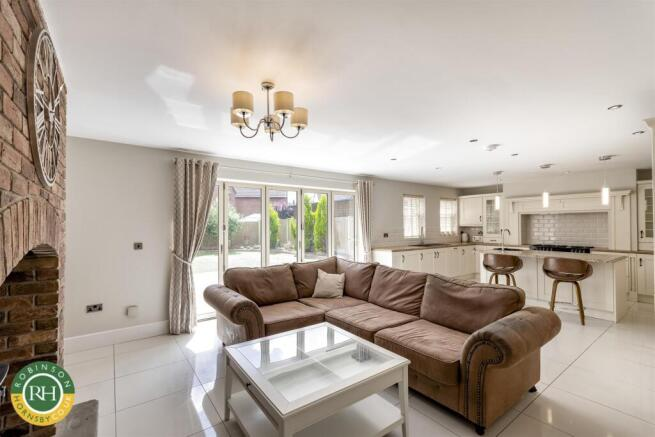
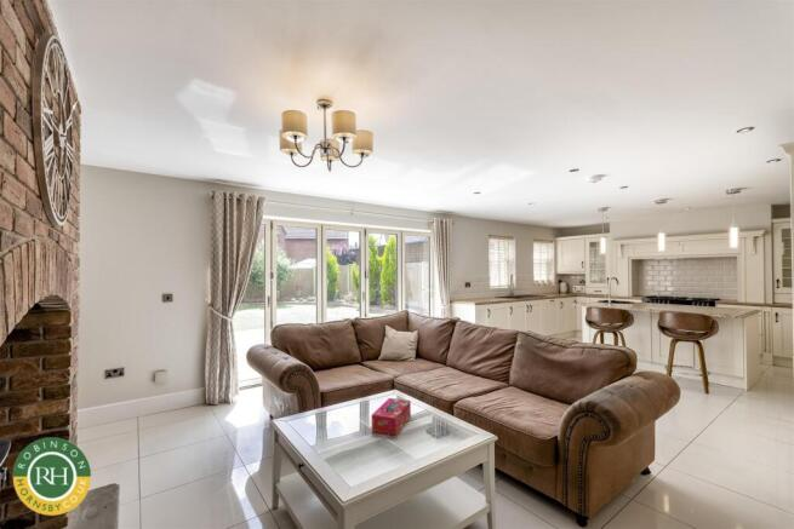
+ tissue box (392, 415)
